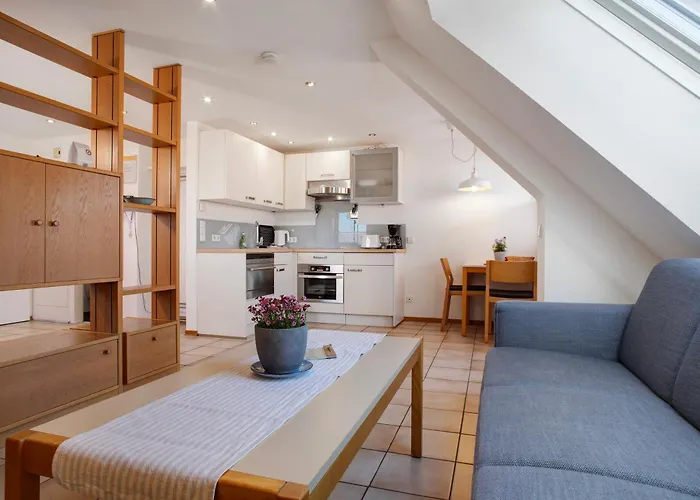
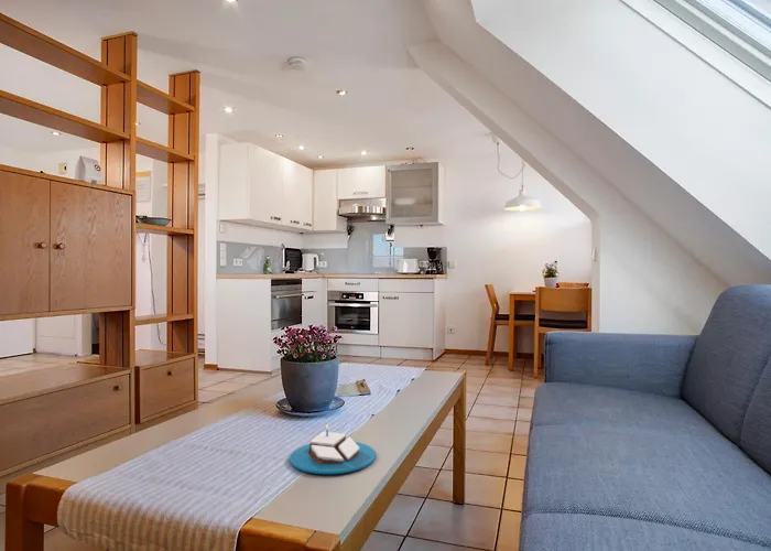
+ candle (333, 442)
